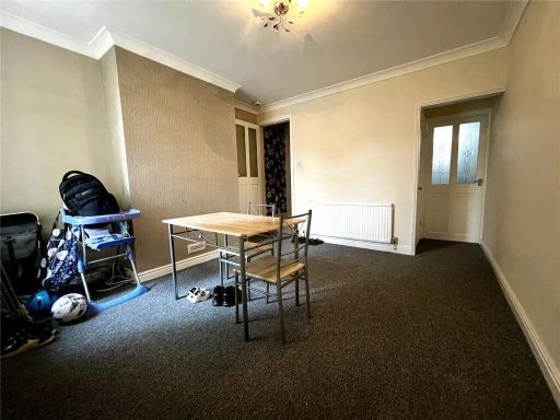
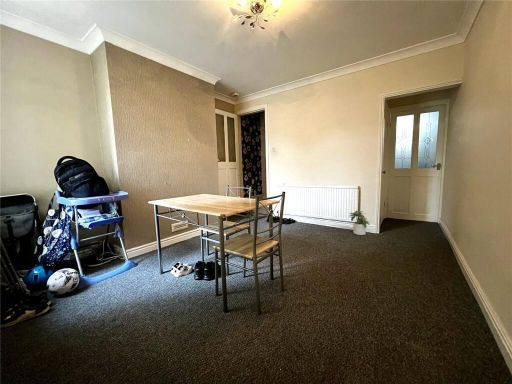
+ potted plant (357, 222)
